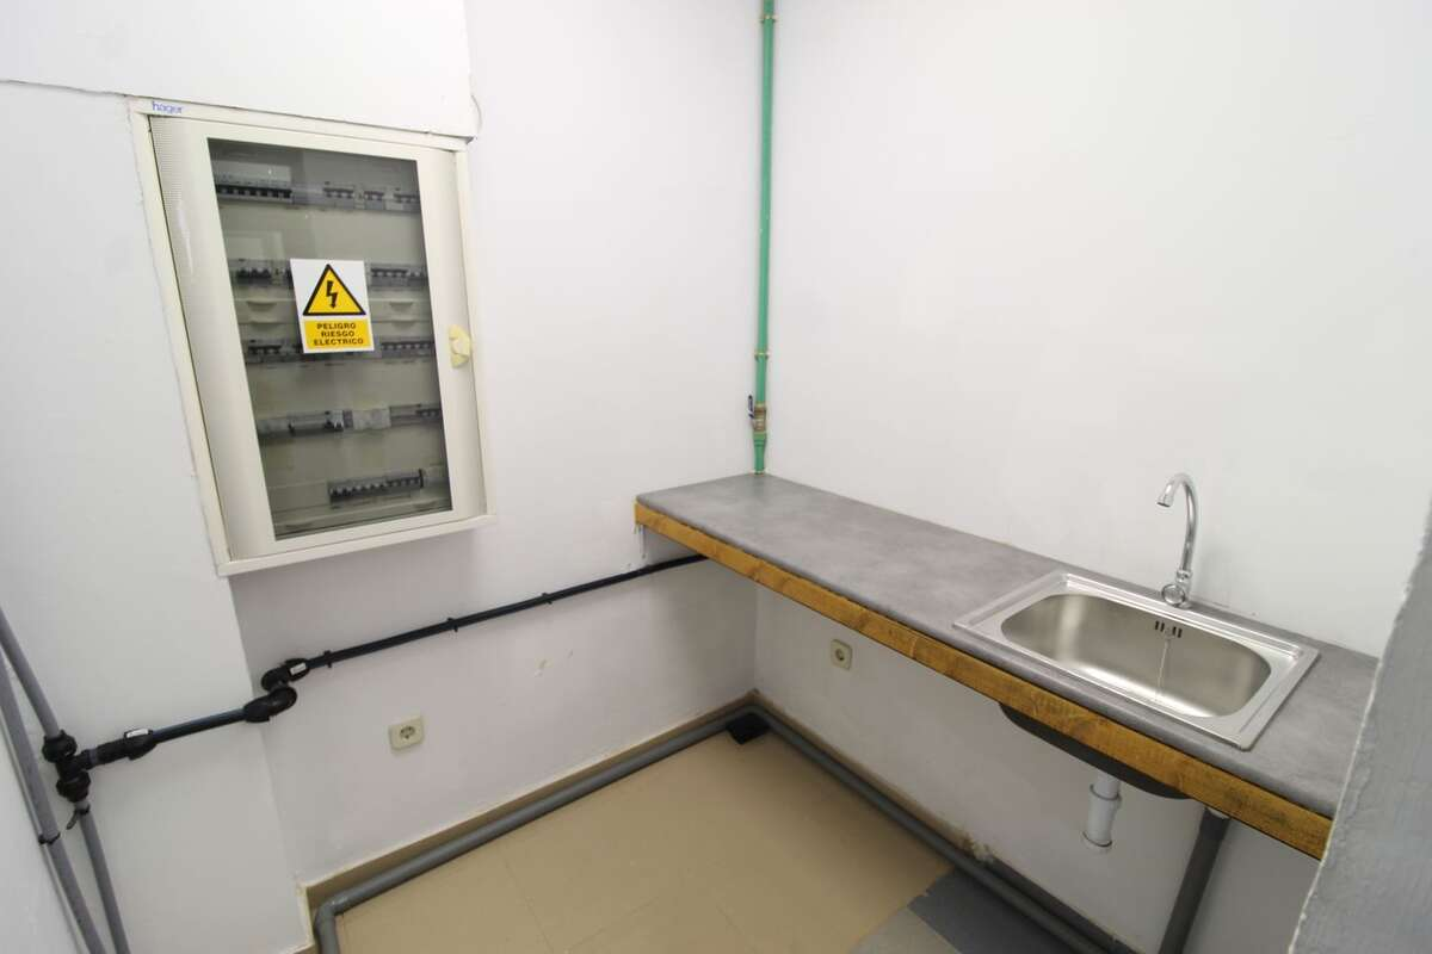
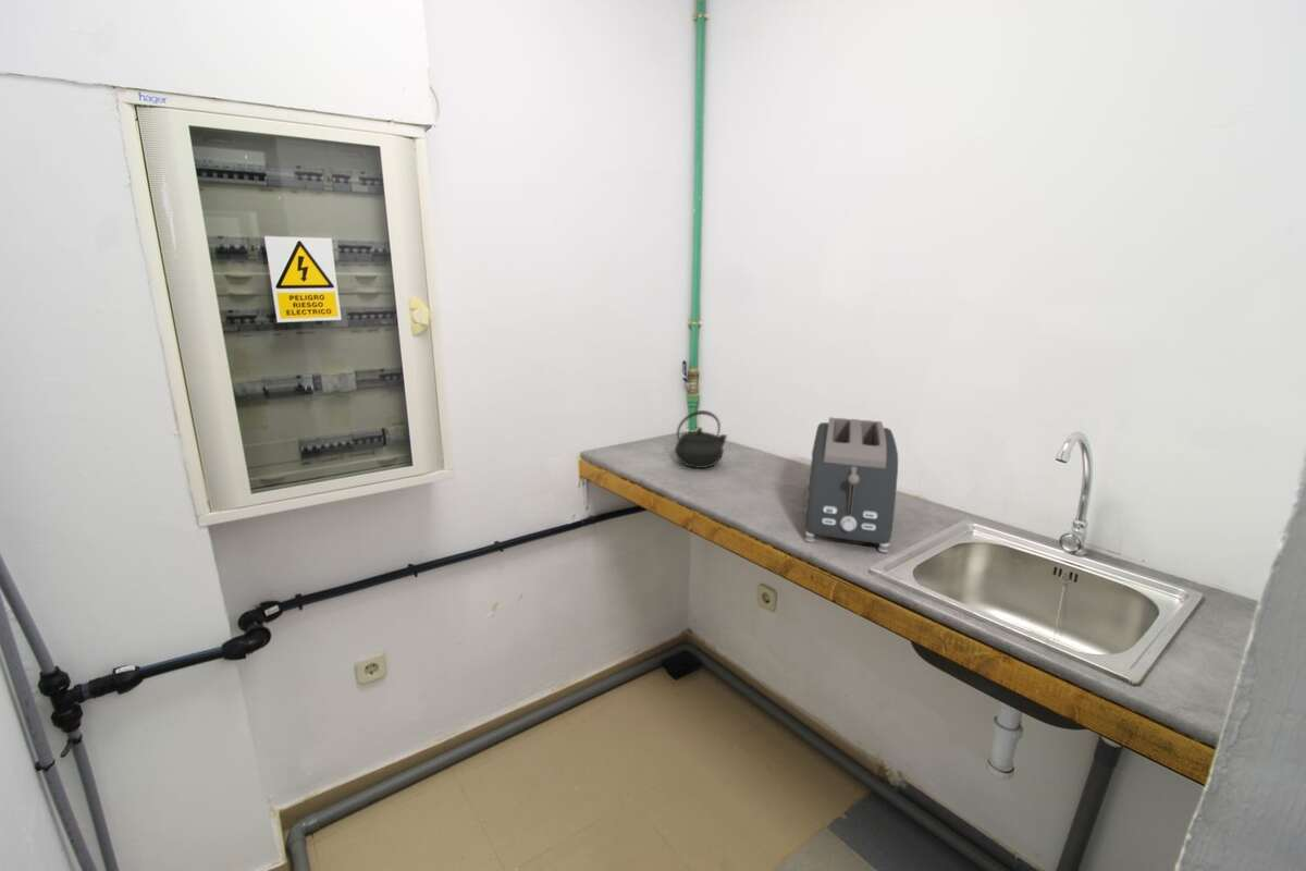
+ toaster (850, 473)
+ kettle (702, 437)
